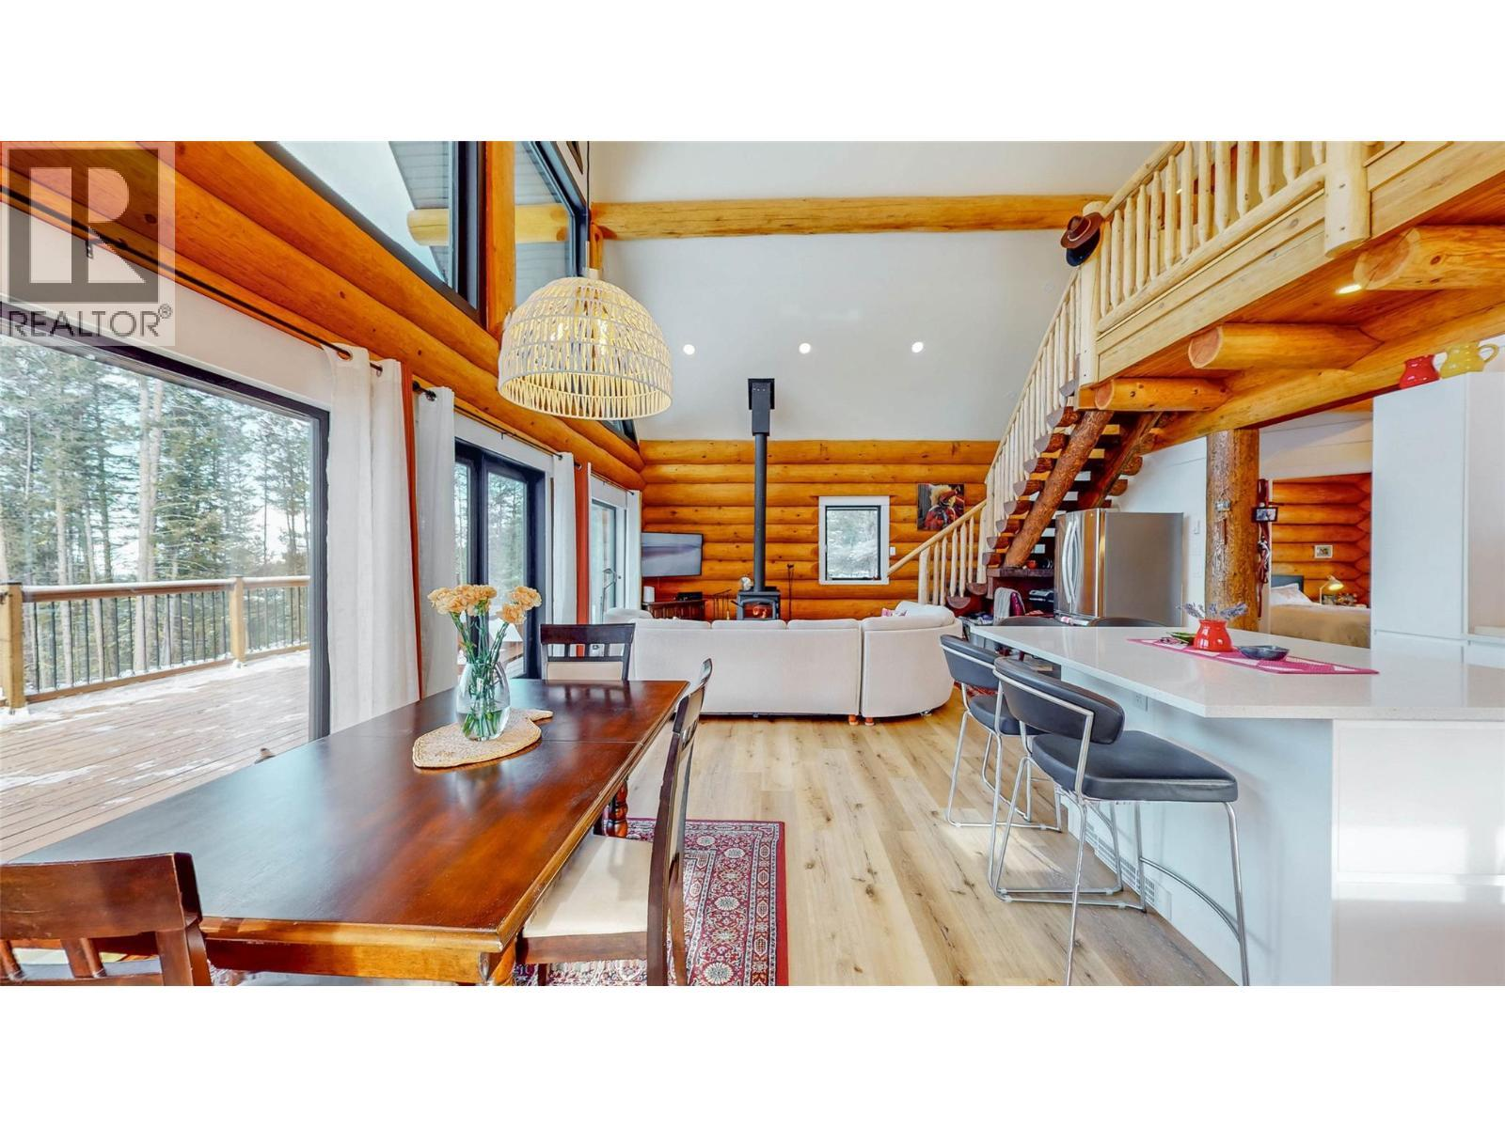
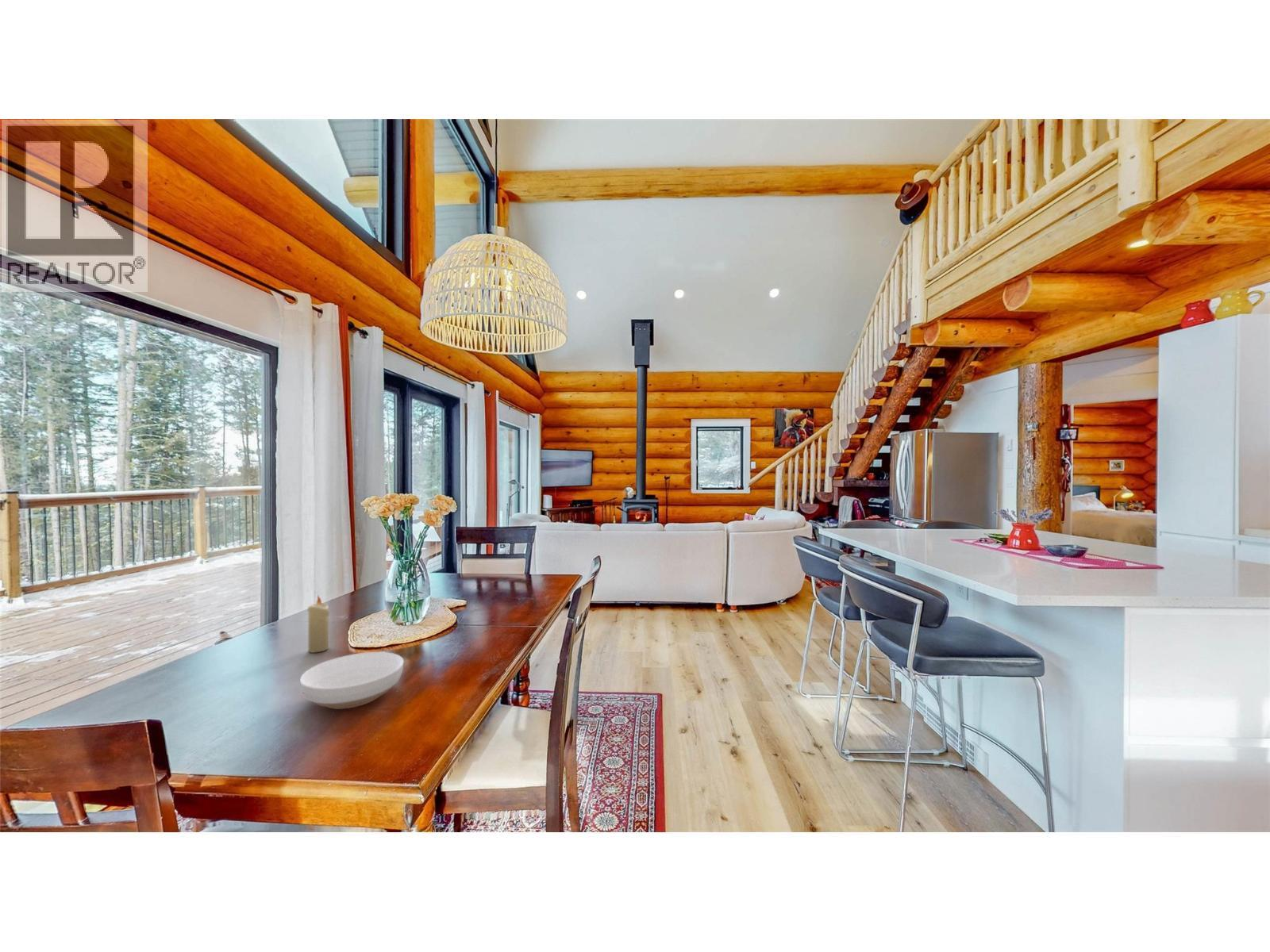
+ candle (318, 622)
+ bowl (354, 682)
